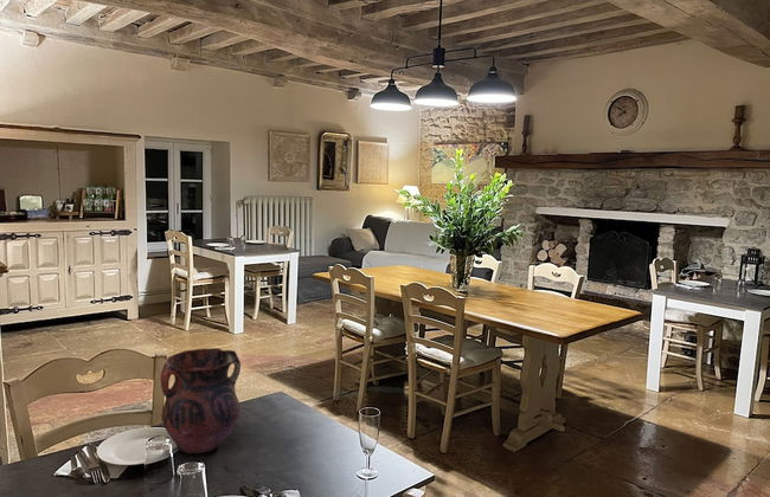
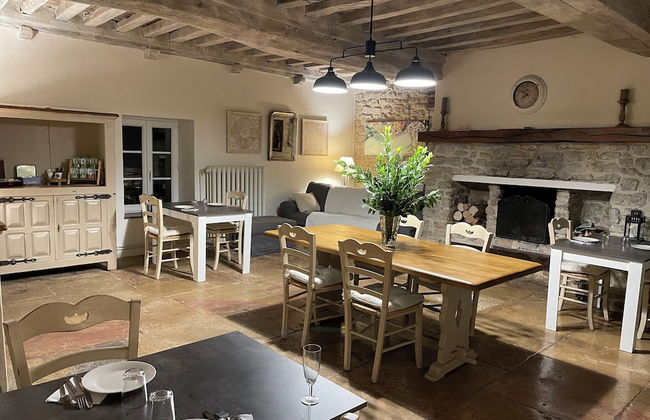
- vase (201, 400)
